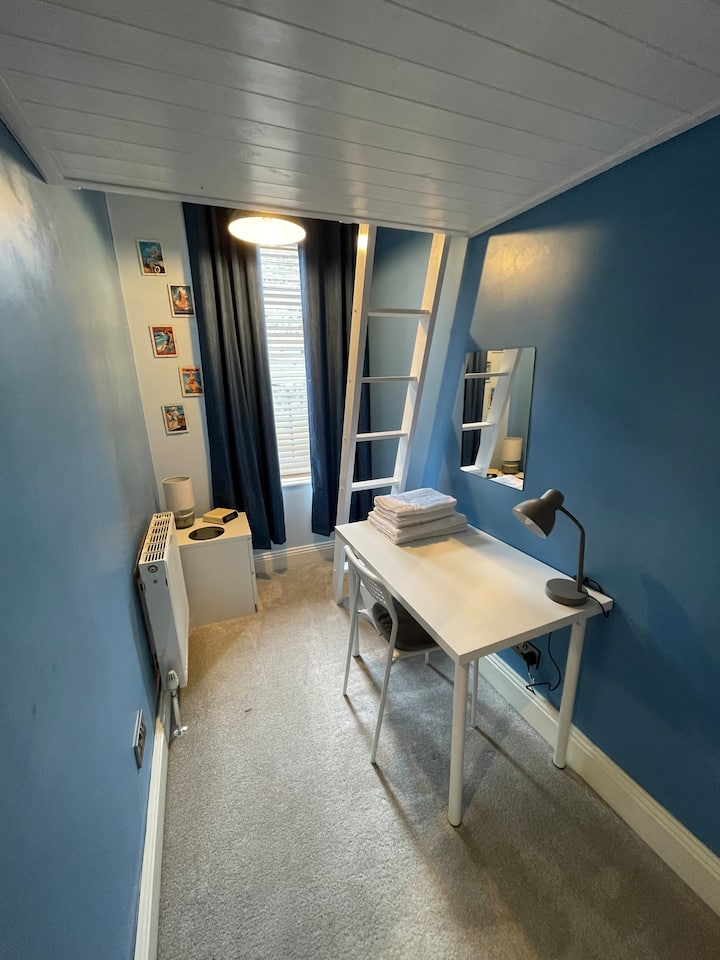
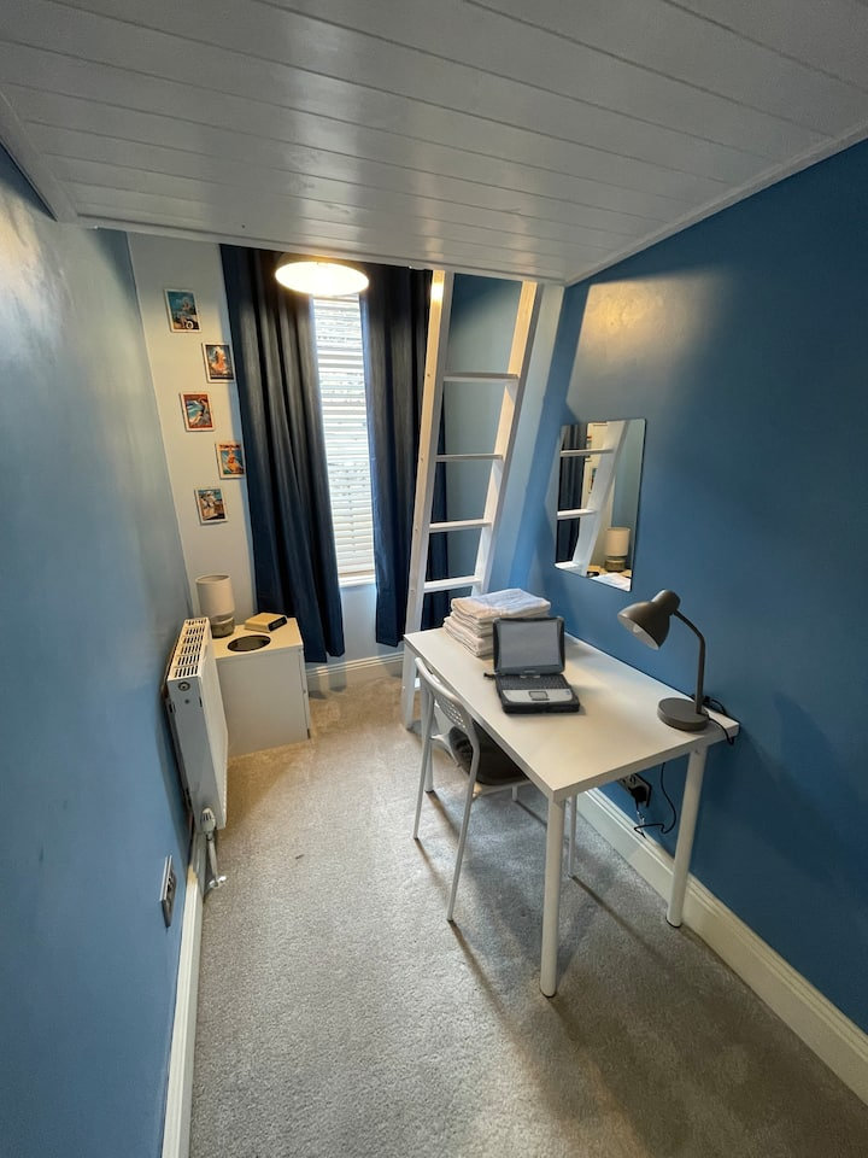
+ laptop (532, 660)
